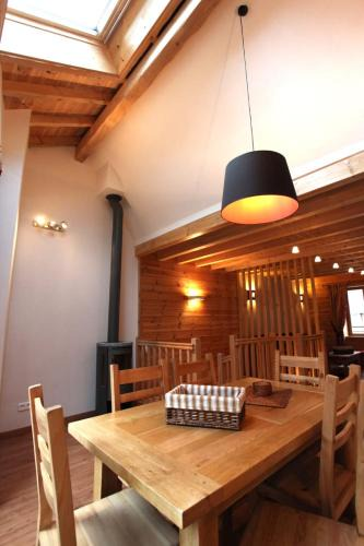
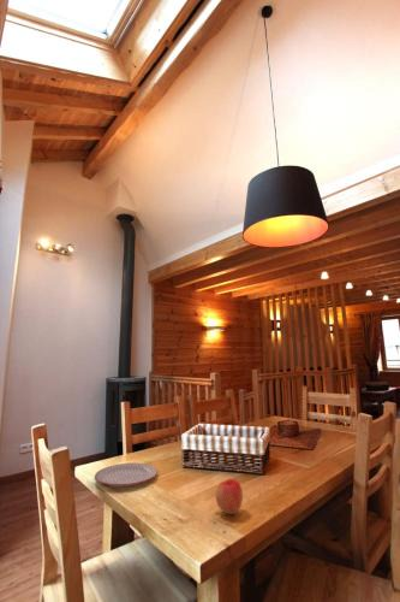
+ plate (126, 474)
+ apple (229, 496)
